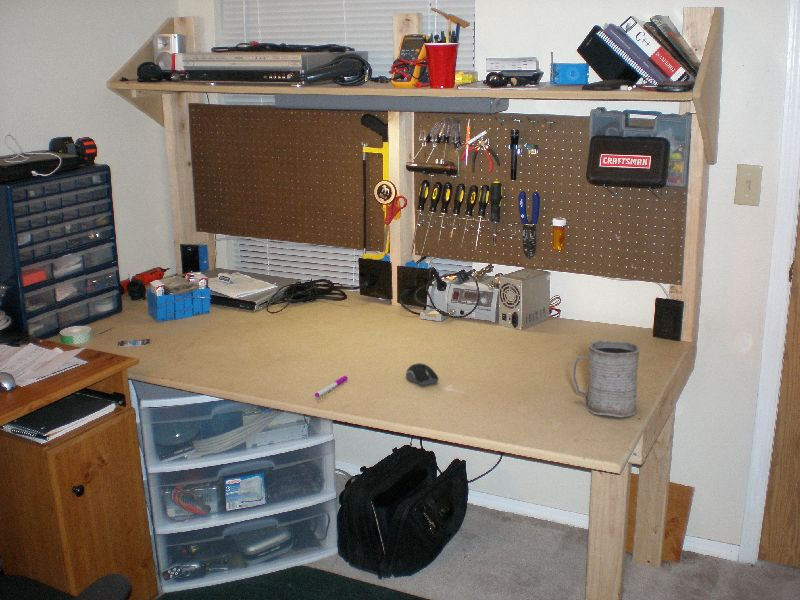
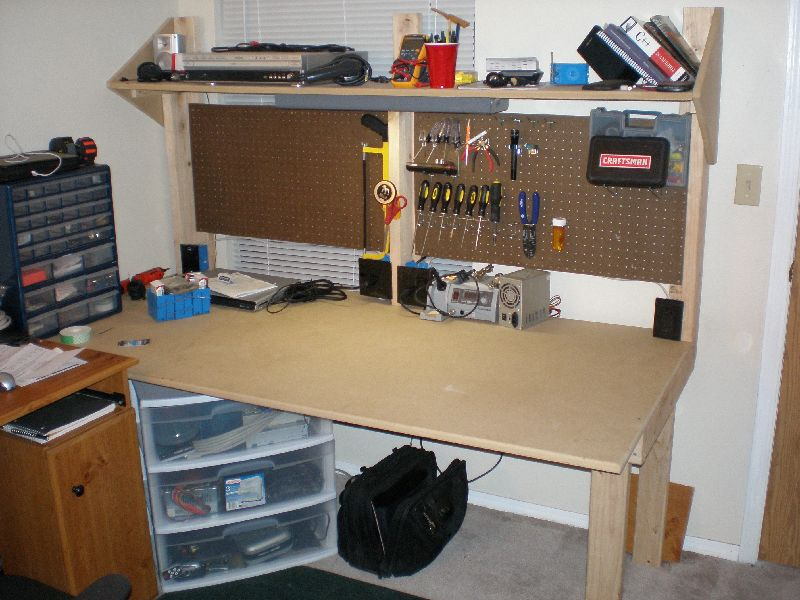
- pen (331, 386)
- mug (604, 376)
- computer mouse (421, 372)
